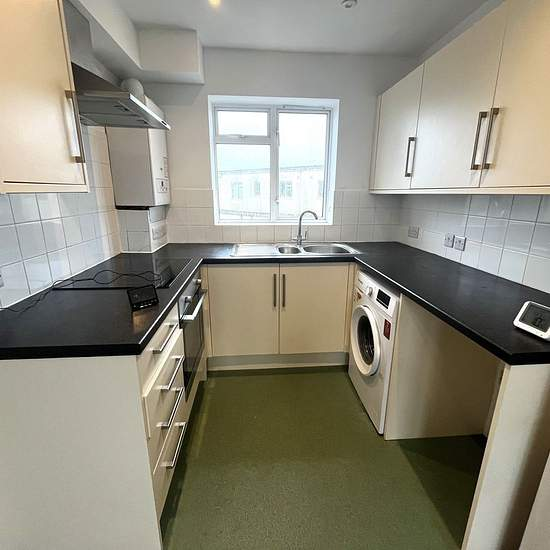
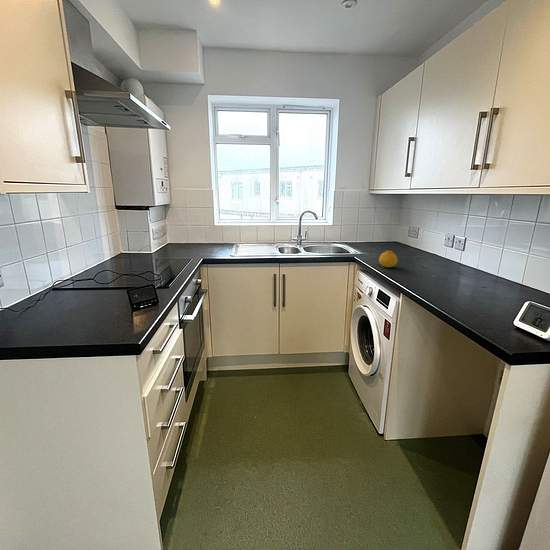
+ fruit (388, 258)
